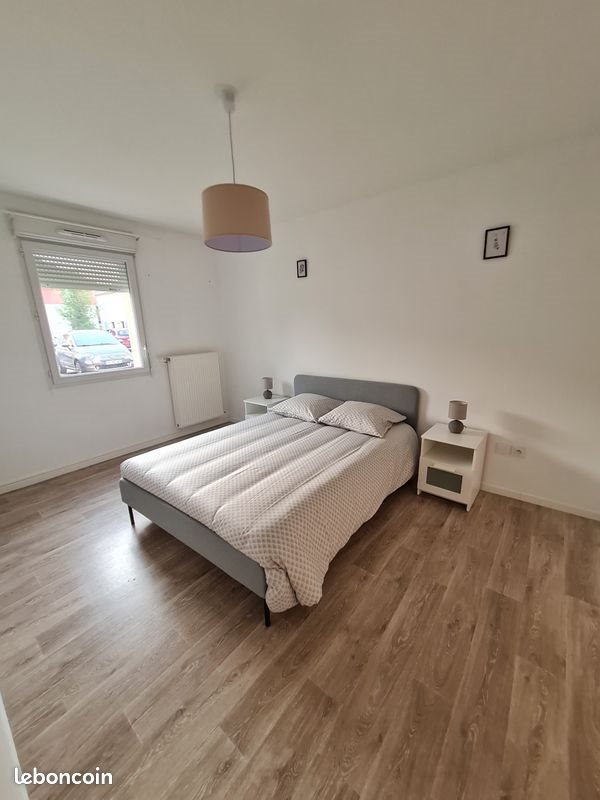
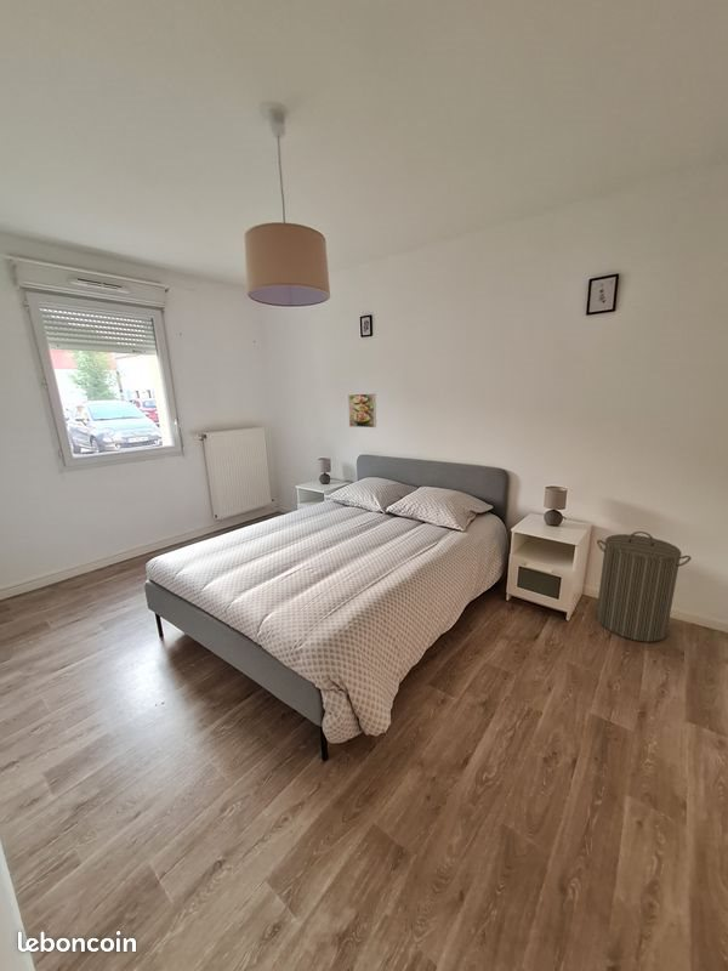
+ laundry hamper (636, 579)
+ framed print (362, 410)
